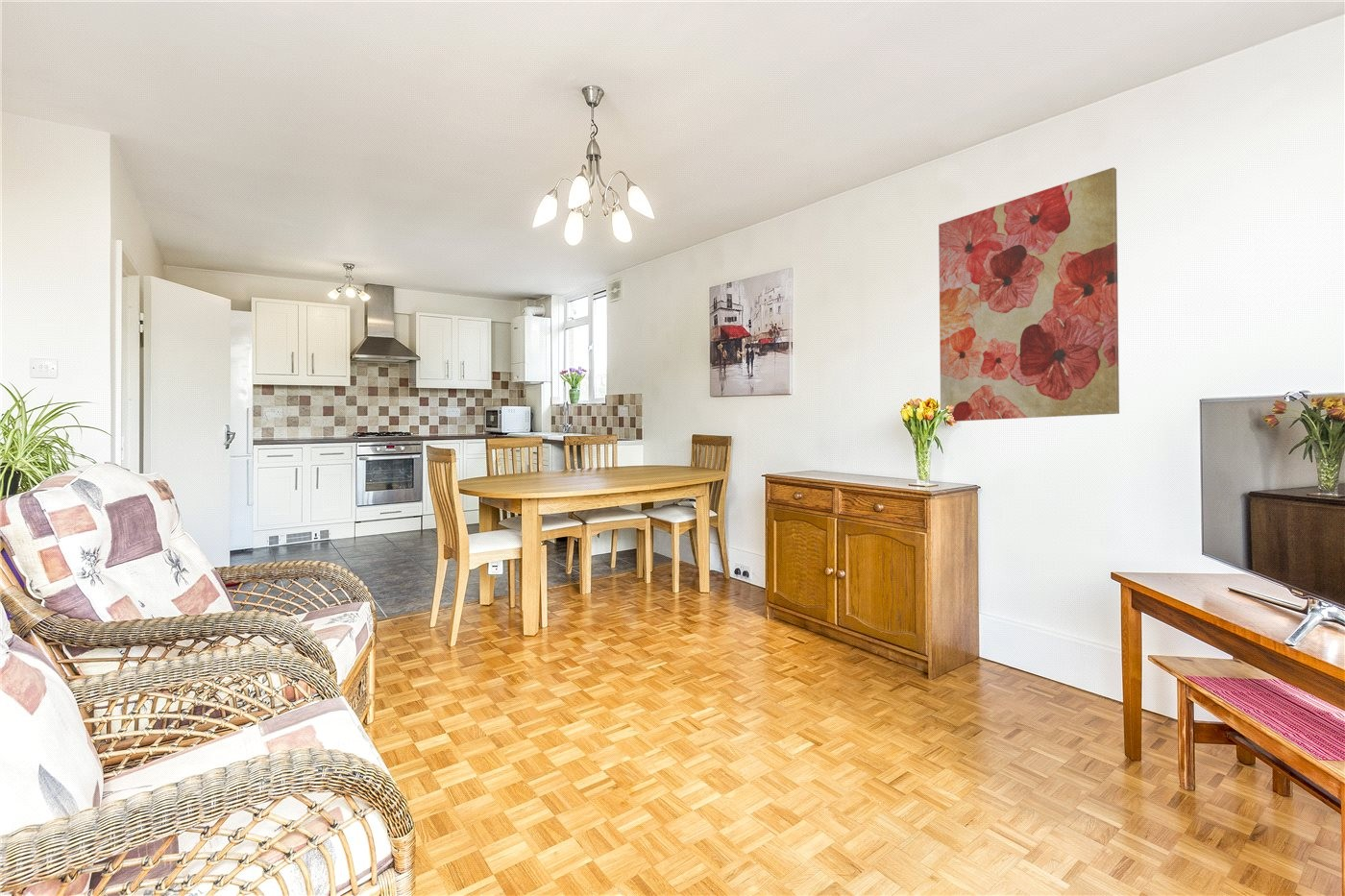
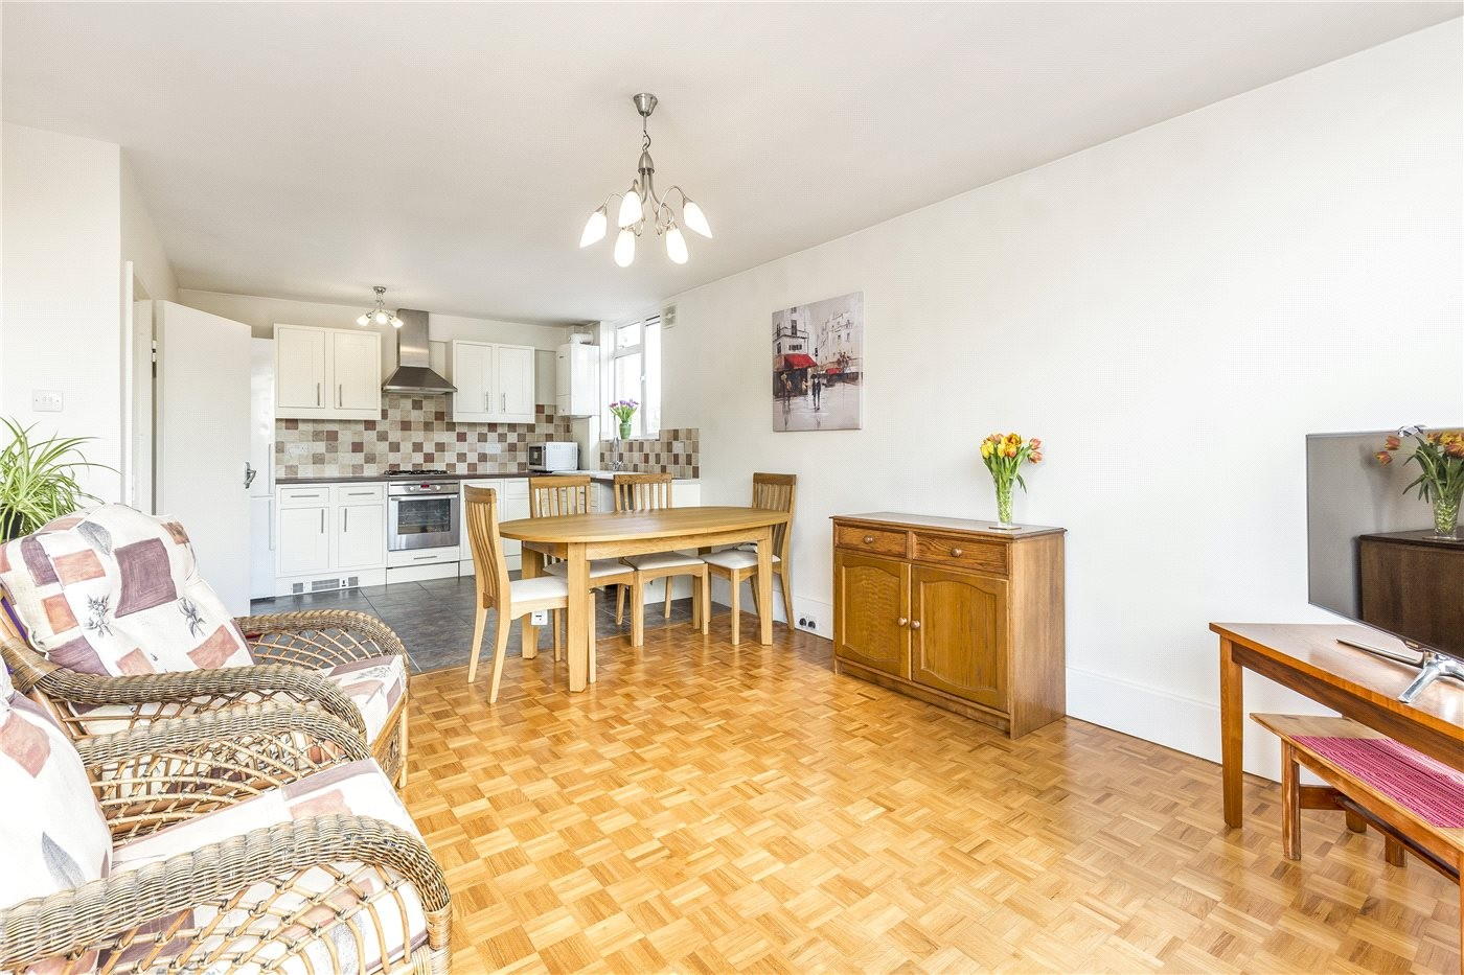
- wall art (1018, 308)
